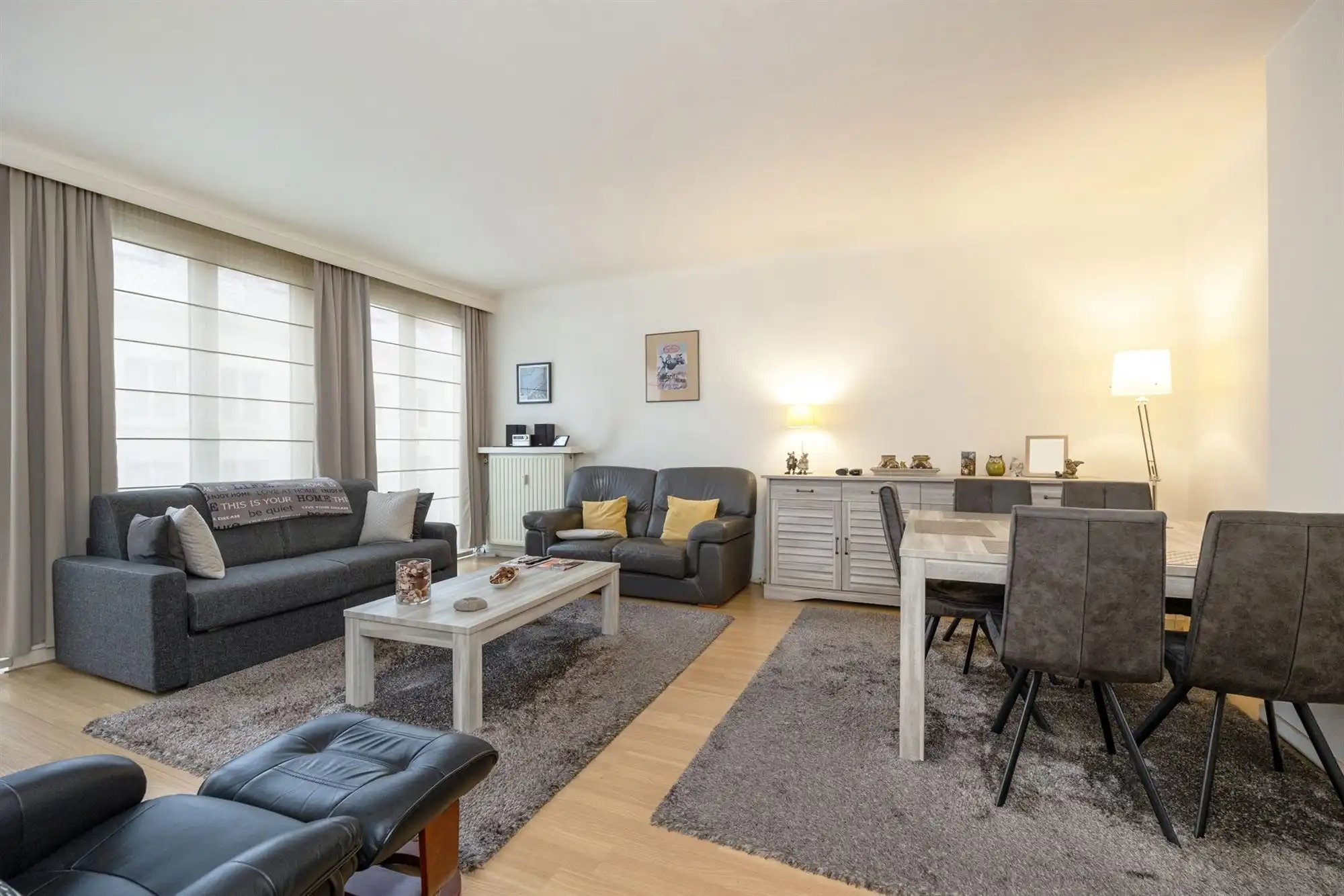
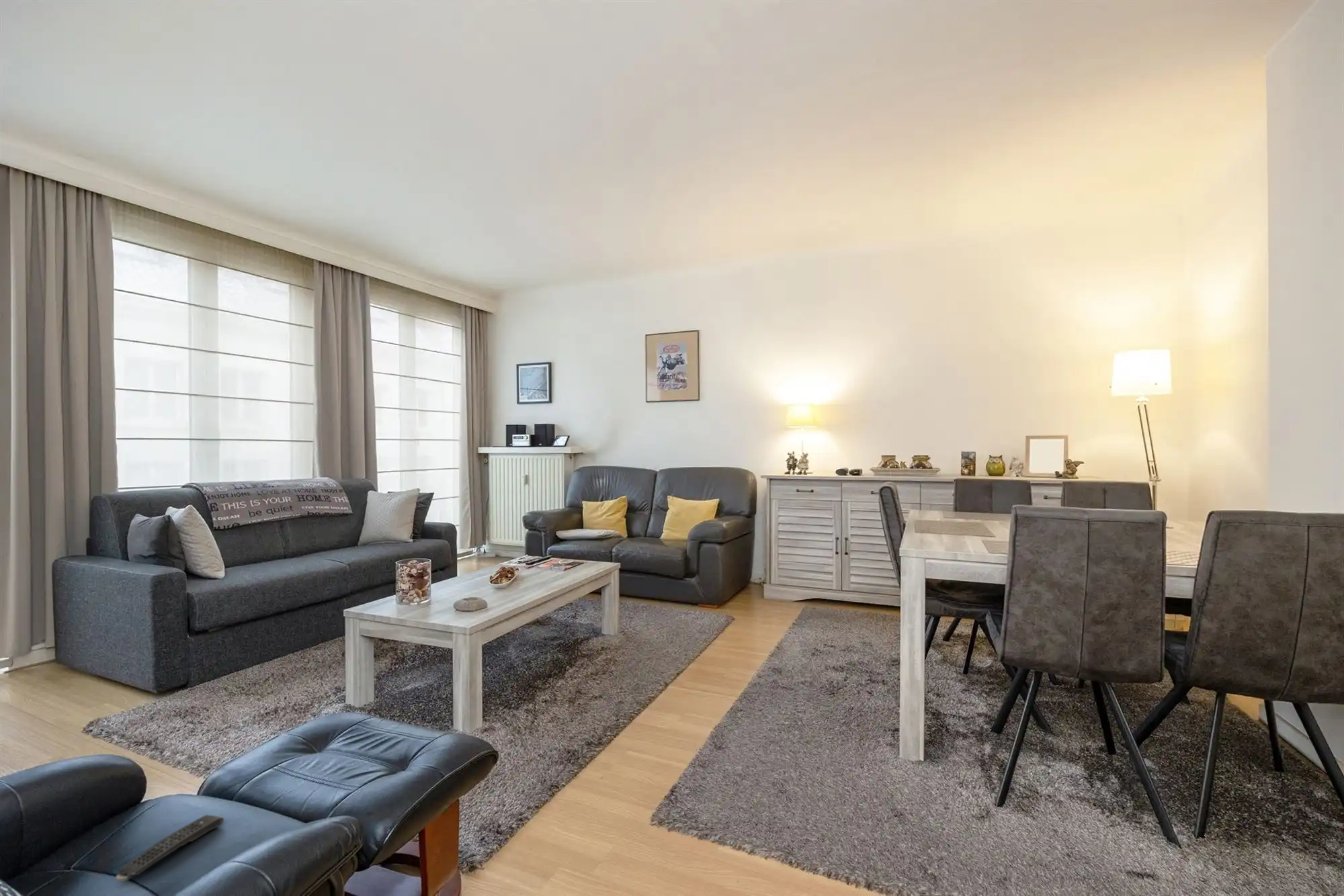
+ remote control (171, 846)
